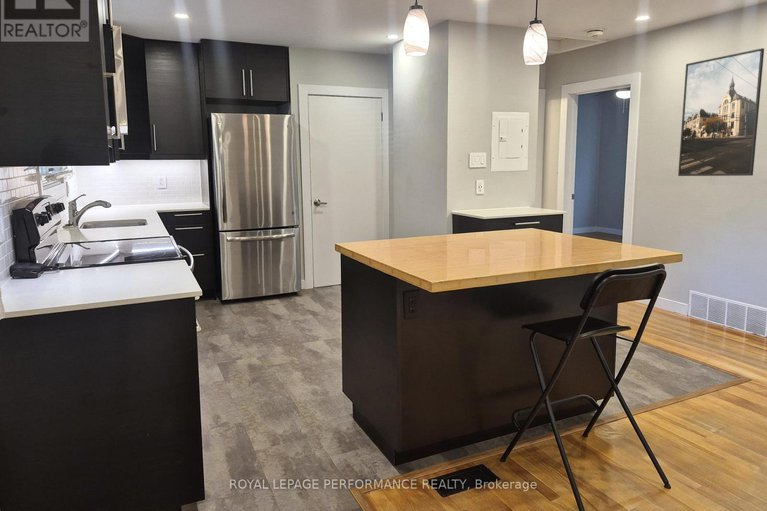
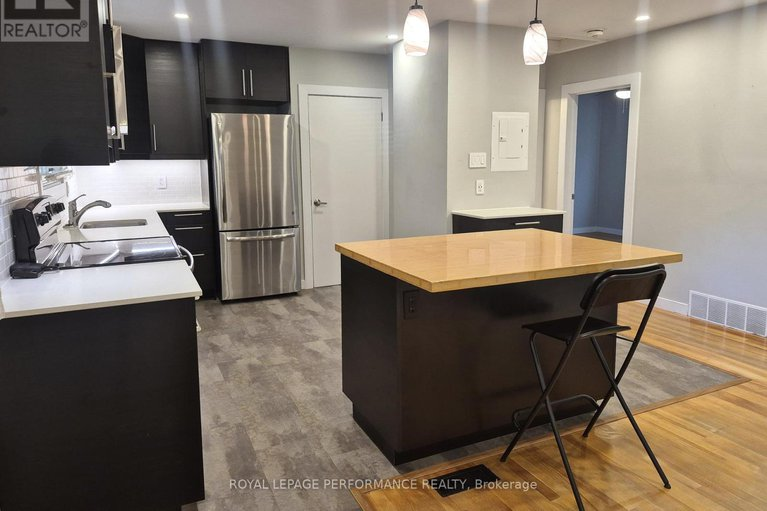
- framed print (717, 117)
